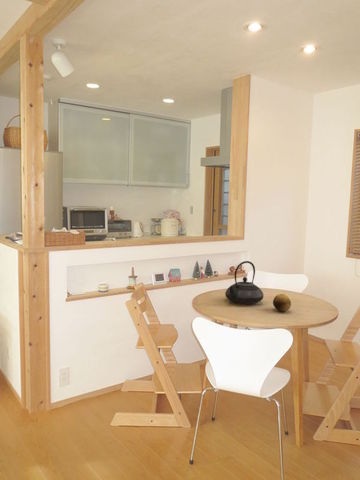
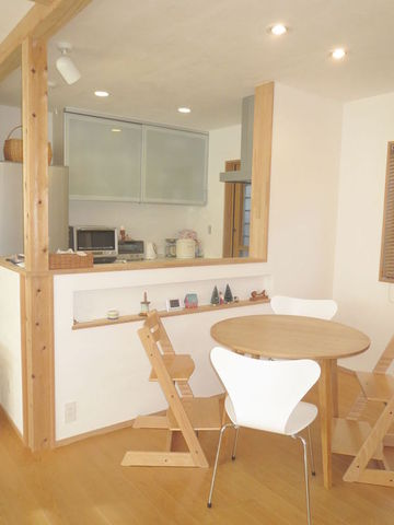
- fruit (281, 302)
- teapot (243, 281)
